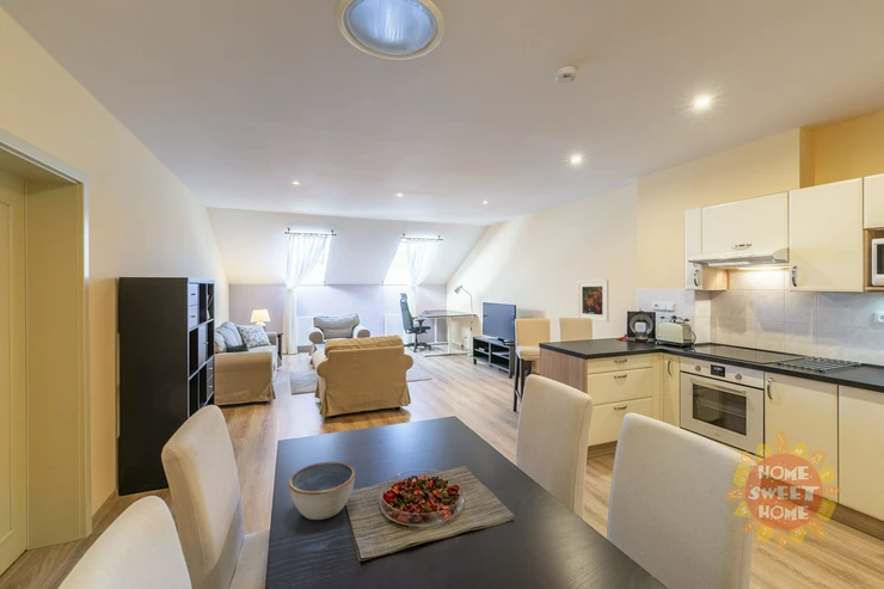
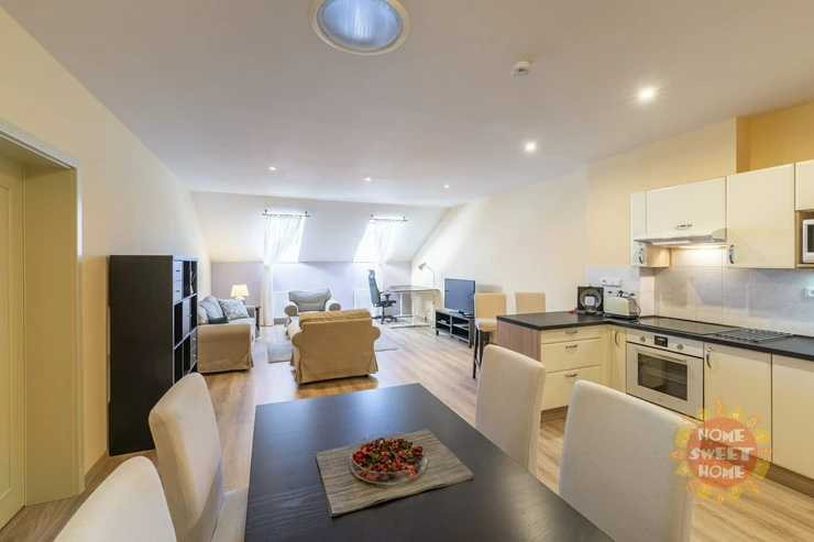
- bowl (323, 492)
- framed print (591, 300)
